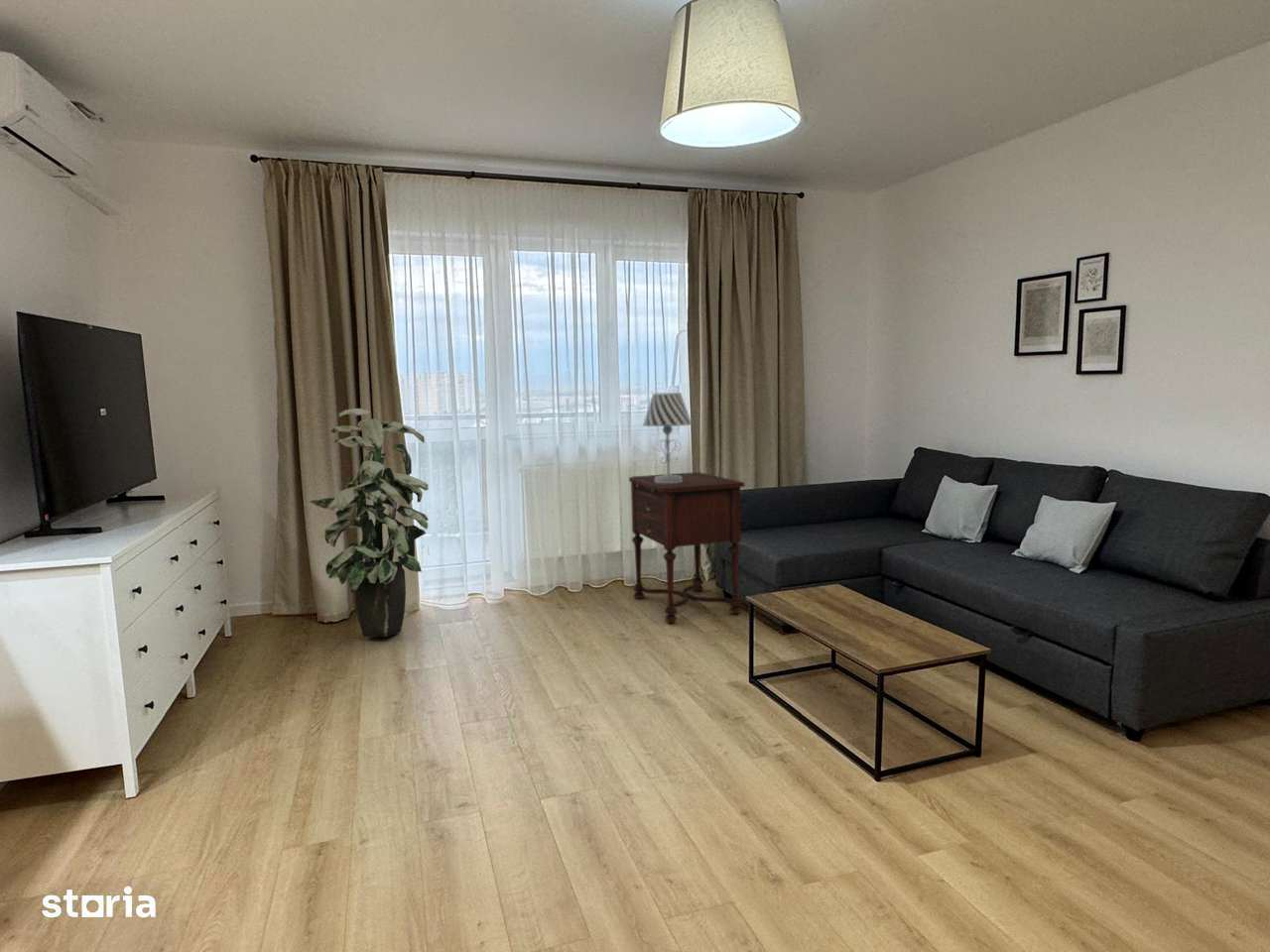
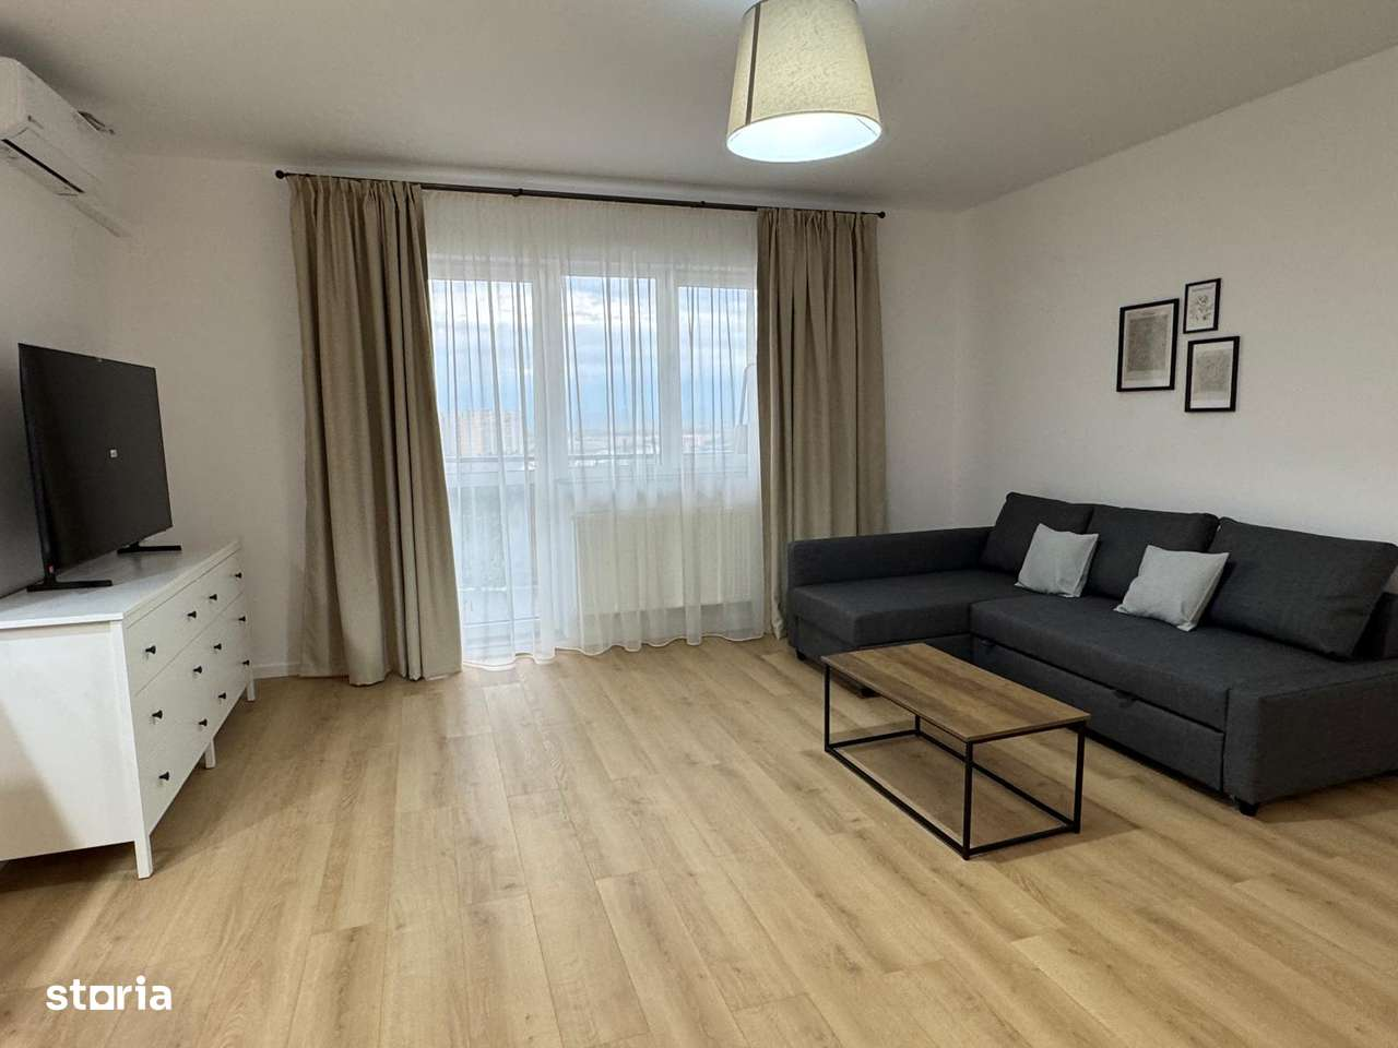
- indoor plant (372, 522)
- table lamp (667, 437)
- side table (684, 542)
